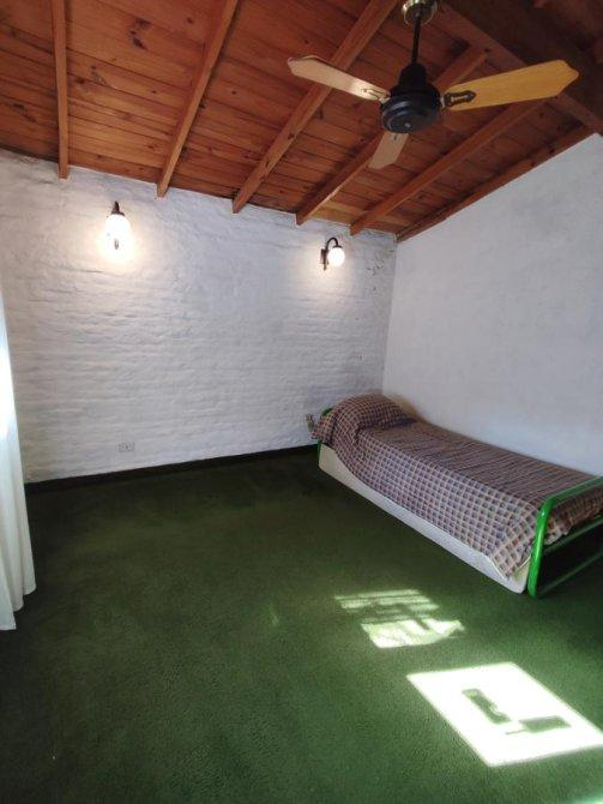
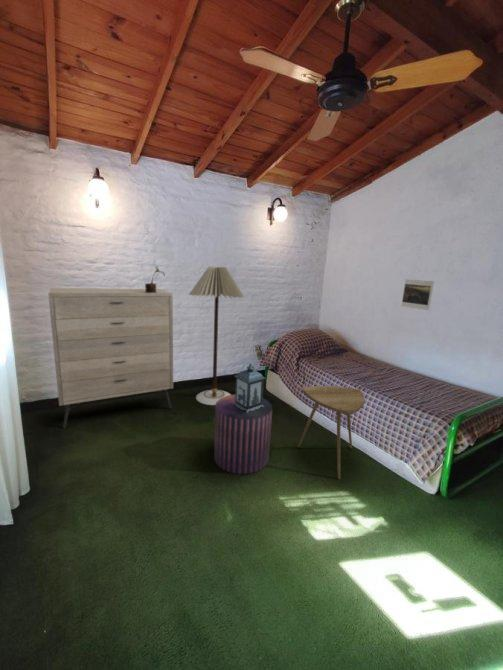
+ floor lamp (215, 335)
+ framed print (416, 294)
+ dresser (116, 352)
+ lantern (249, 384)
+ side table (337, 425)
+ stool (242, 431)
+ potted plant (152, 279)
